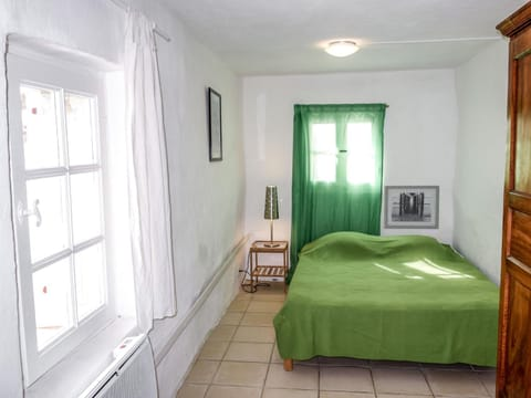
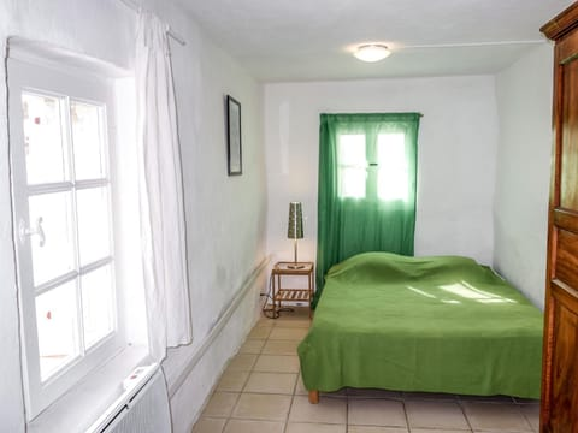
- wall art (410, 207)
